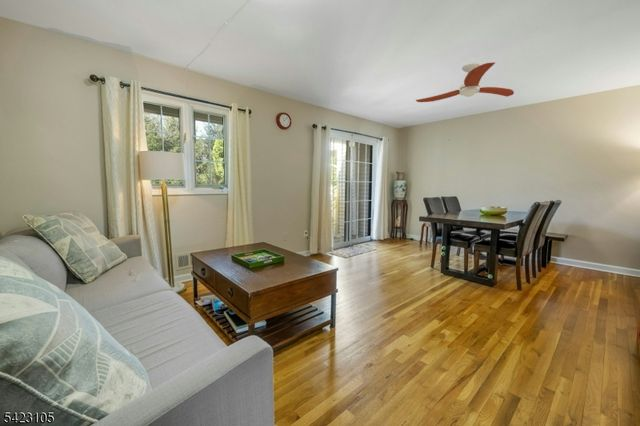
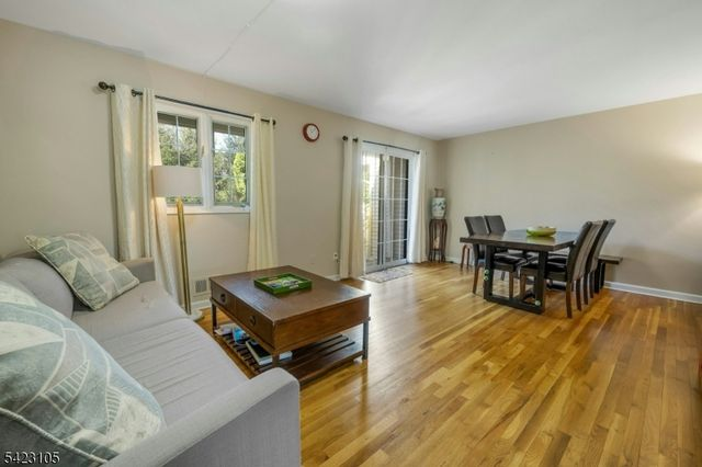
- ceiling fan (464, 80)
